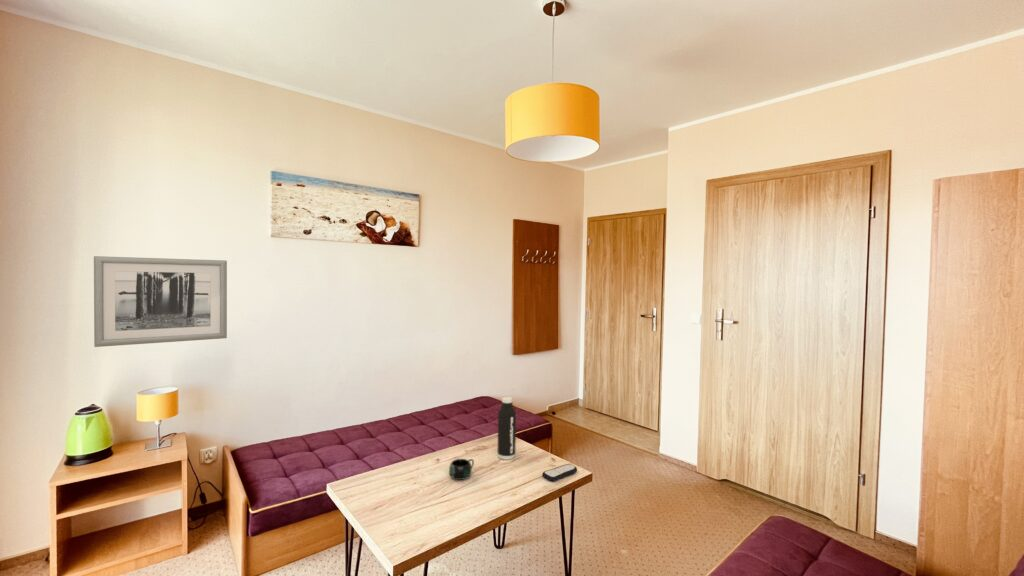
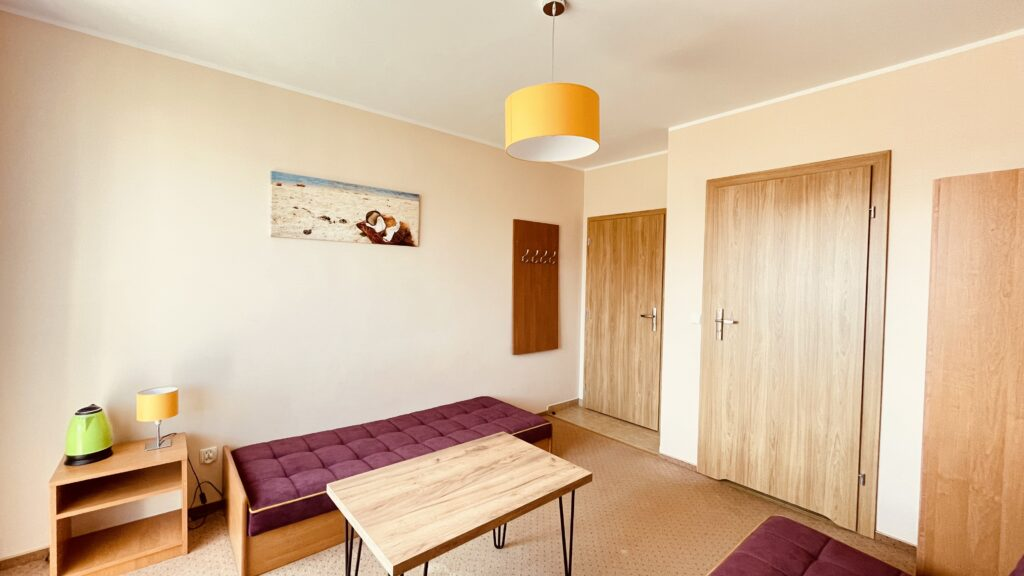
- remote control (560, 472)
- wall art (165, 300)
- water bottle (506, 427)
- mug (462, 468)
